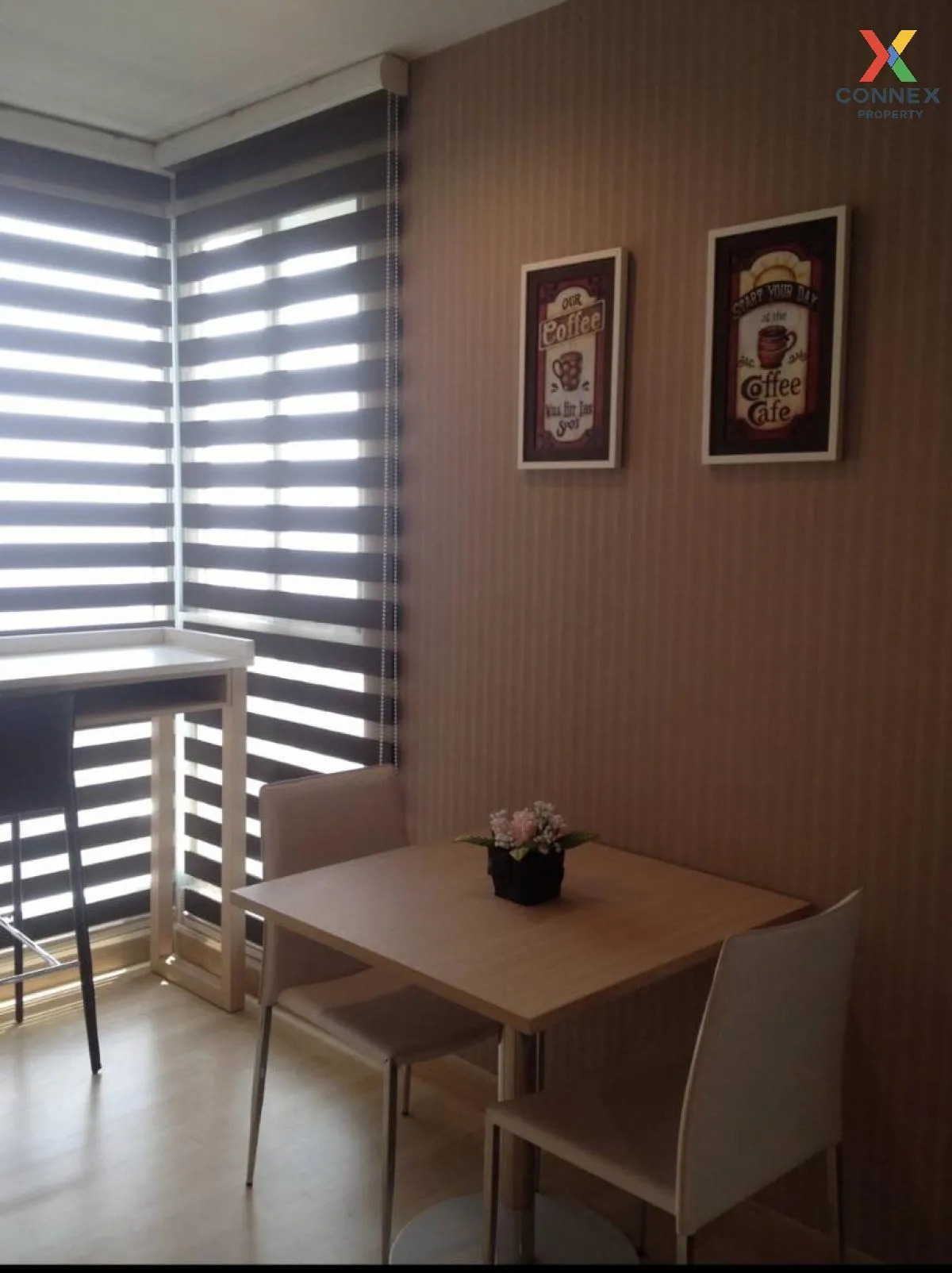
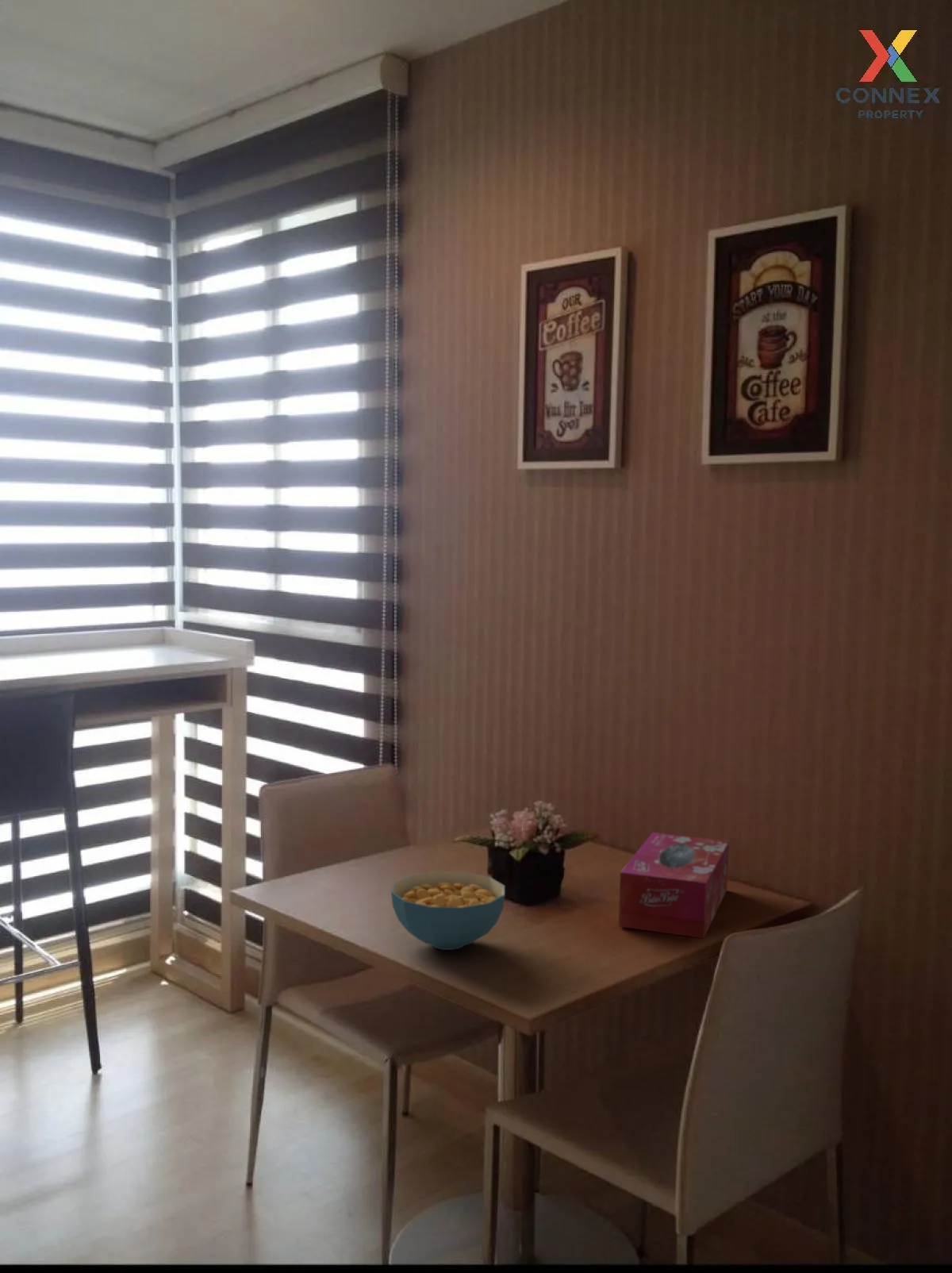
+ cereal bowl (448, 916)
+ tissue box (676, 881)
